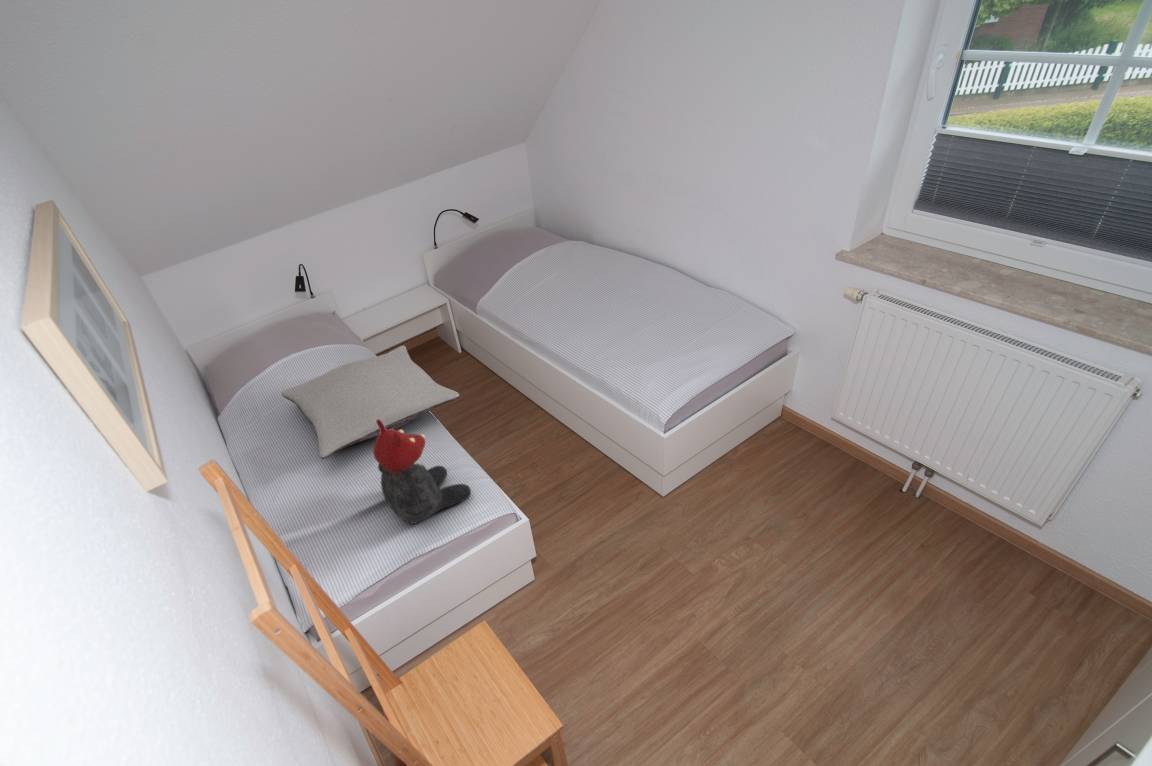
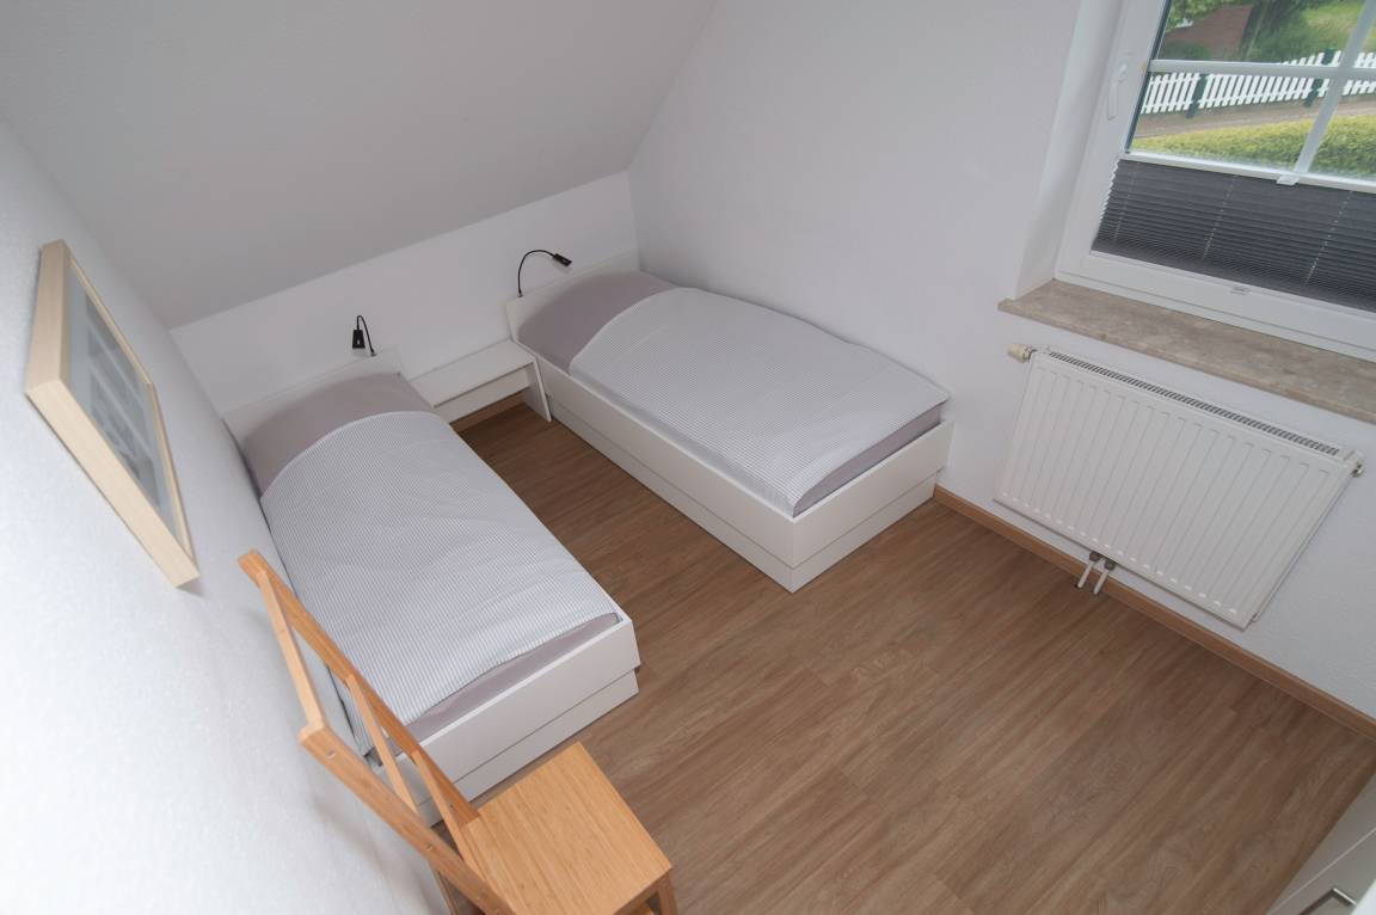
- teddy bear (417, 463)
- pillow (368, 394)
